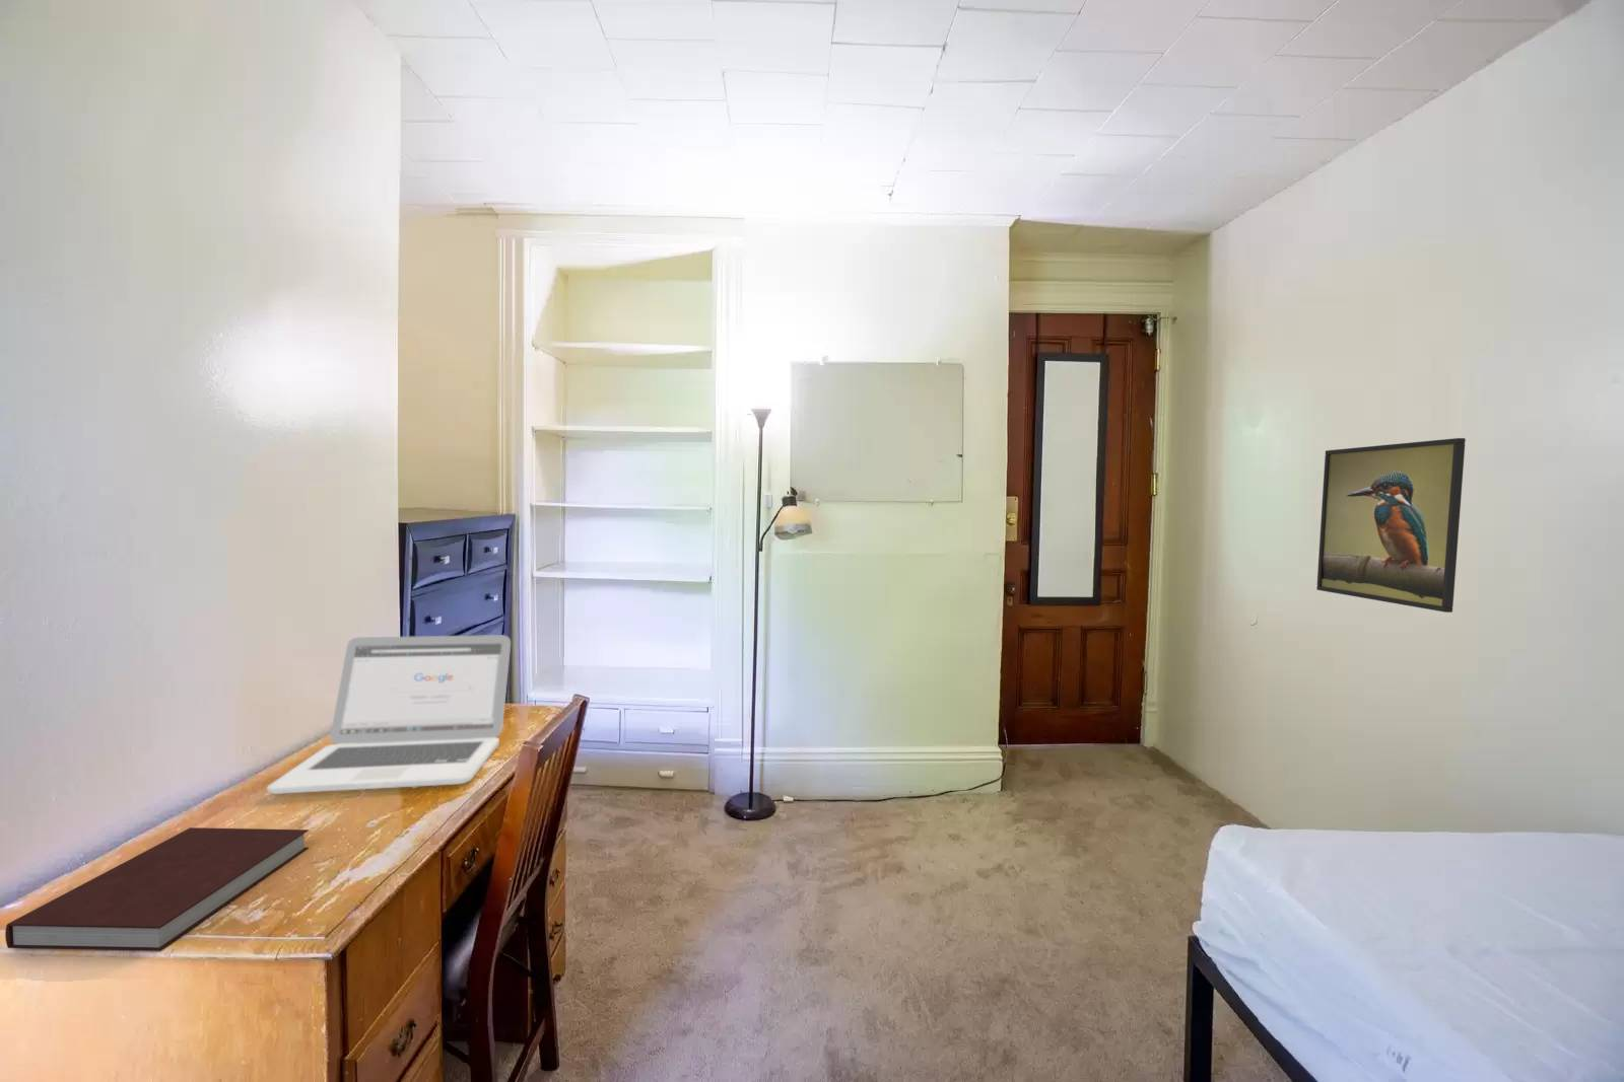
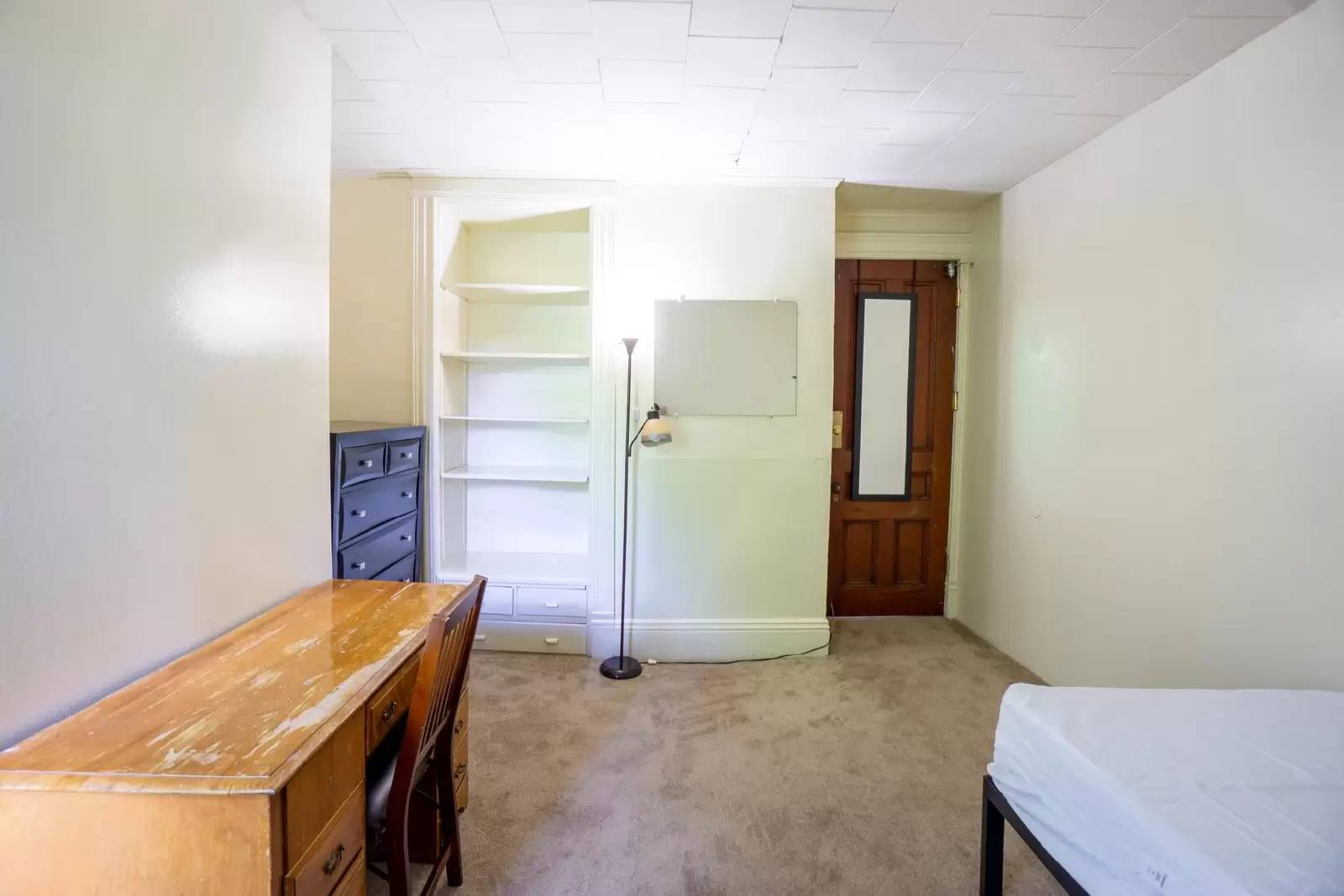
- notebook (176, 882)
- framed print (1381, 522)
- laptop (402, 705)
